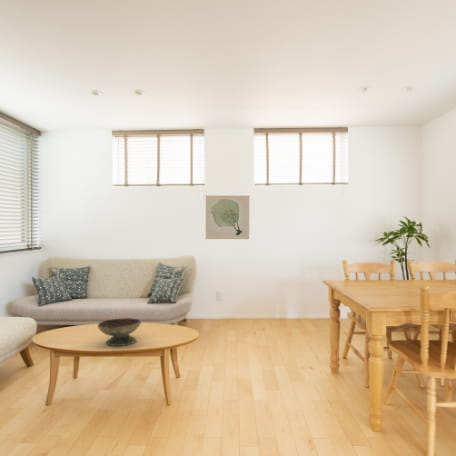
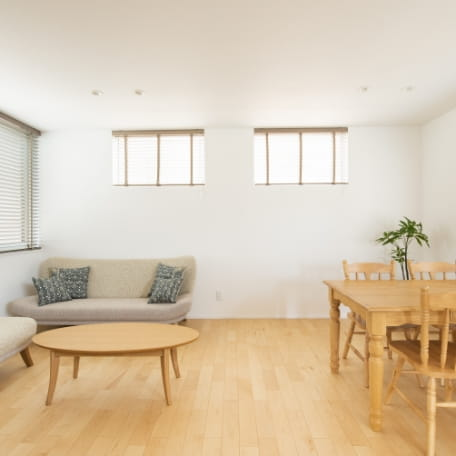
- decorative bowl (119, 331)
- wall art (227, 217)
